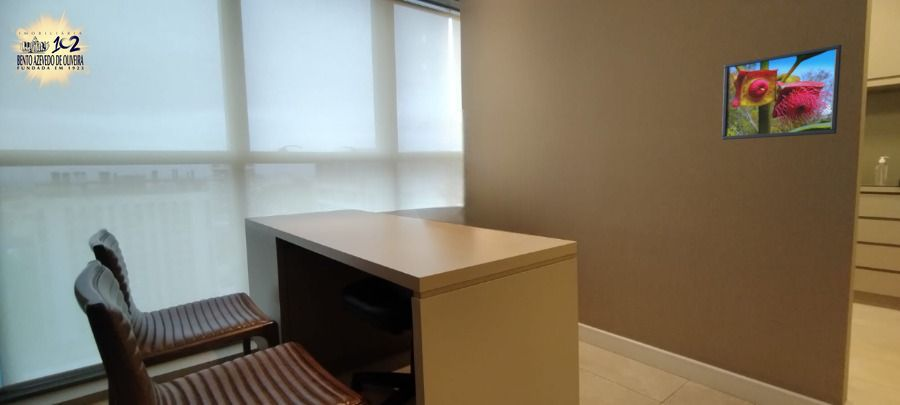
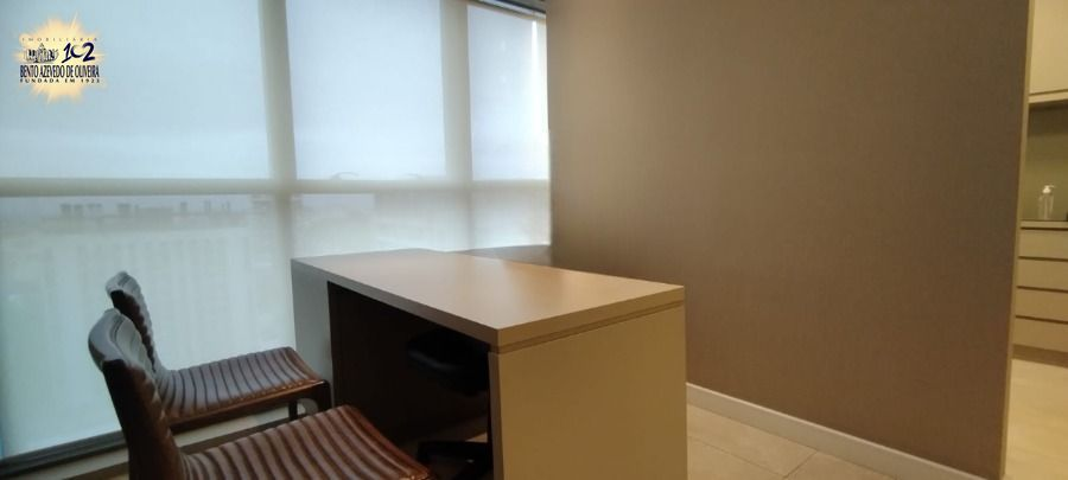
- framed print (776, 96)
